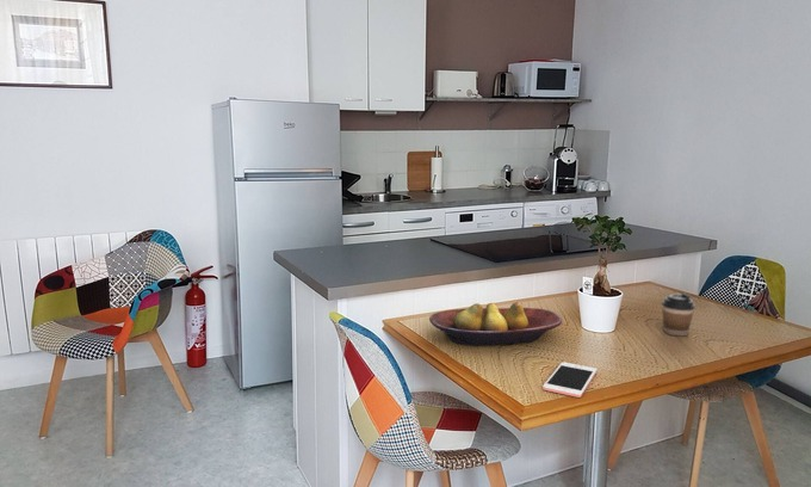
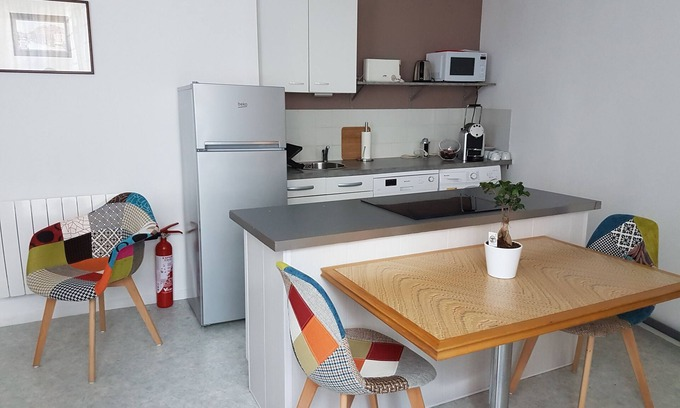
- cell phone (570, 378)
- coffee cup (677, 313)
- fruit bowl (496, 320)
